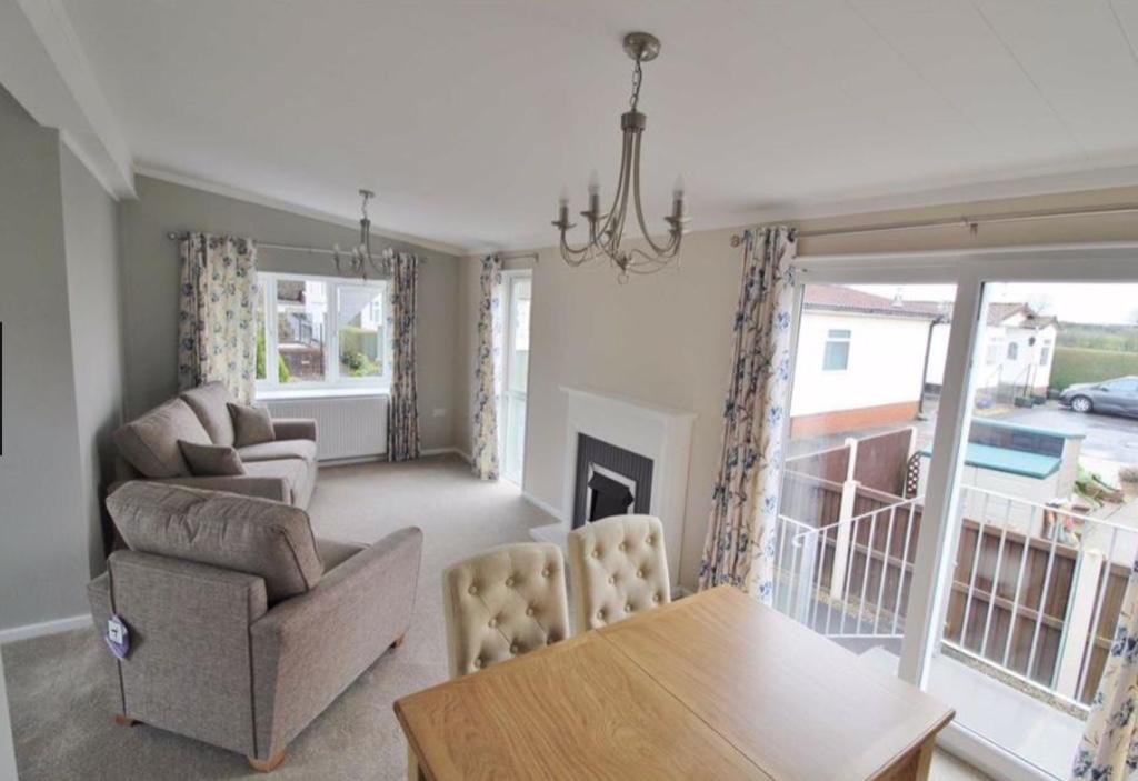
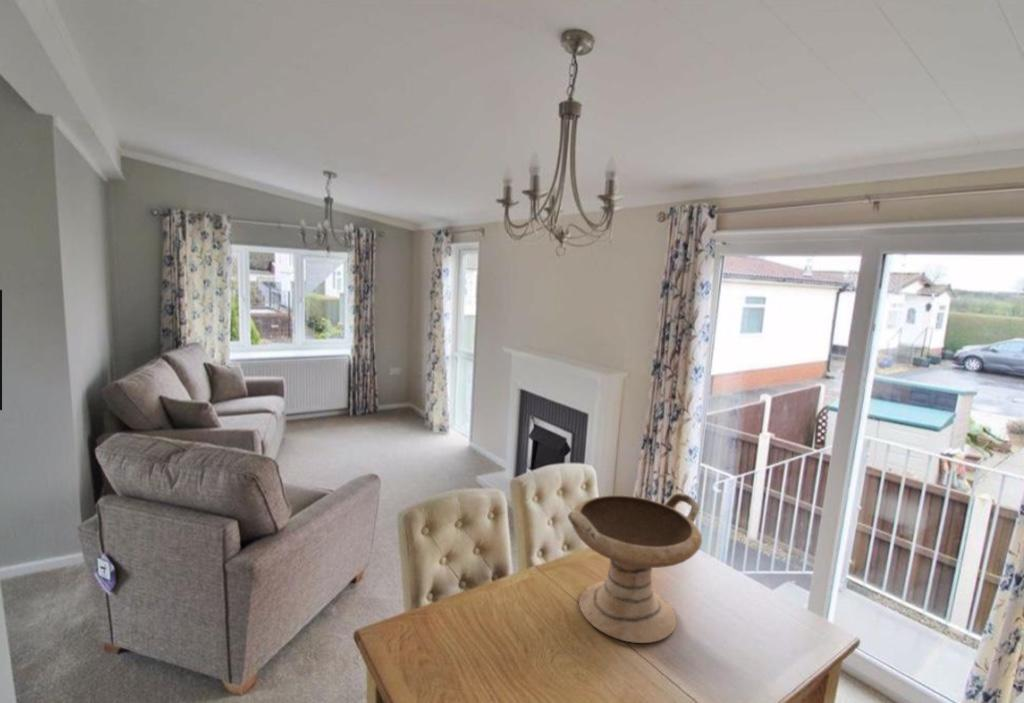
+ decorative bowl (631, 557)
